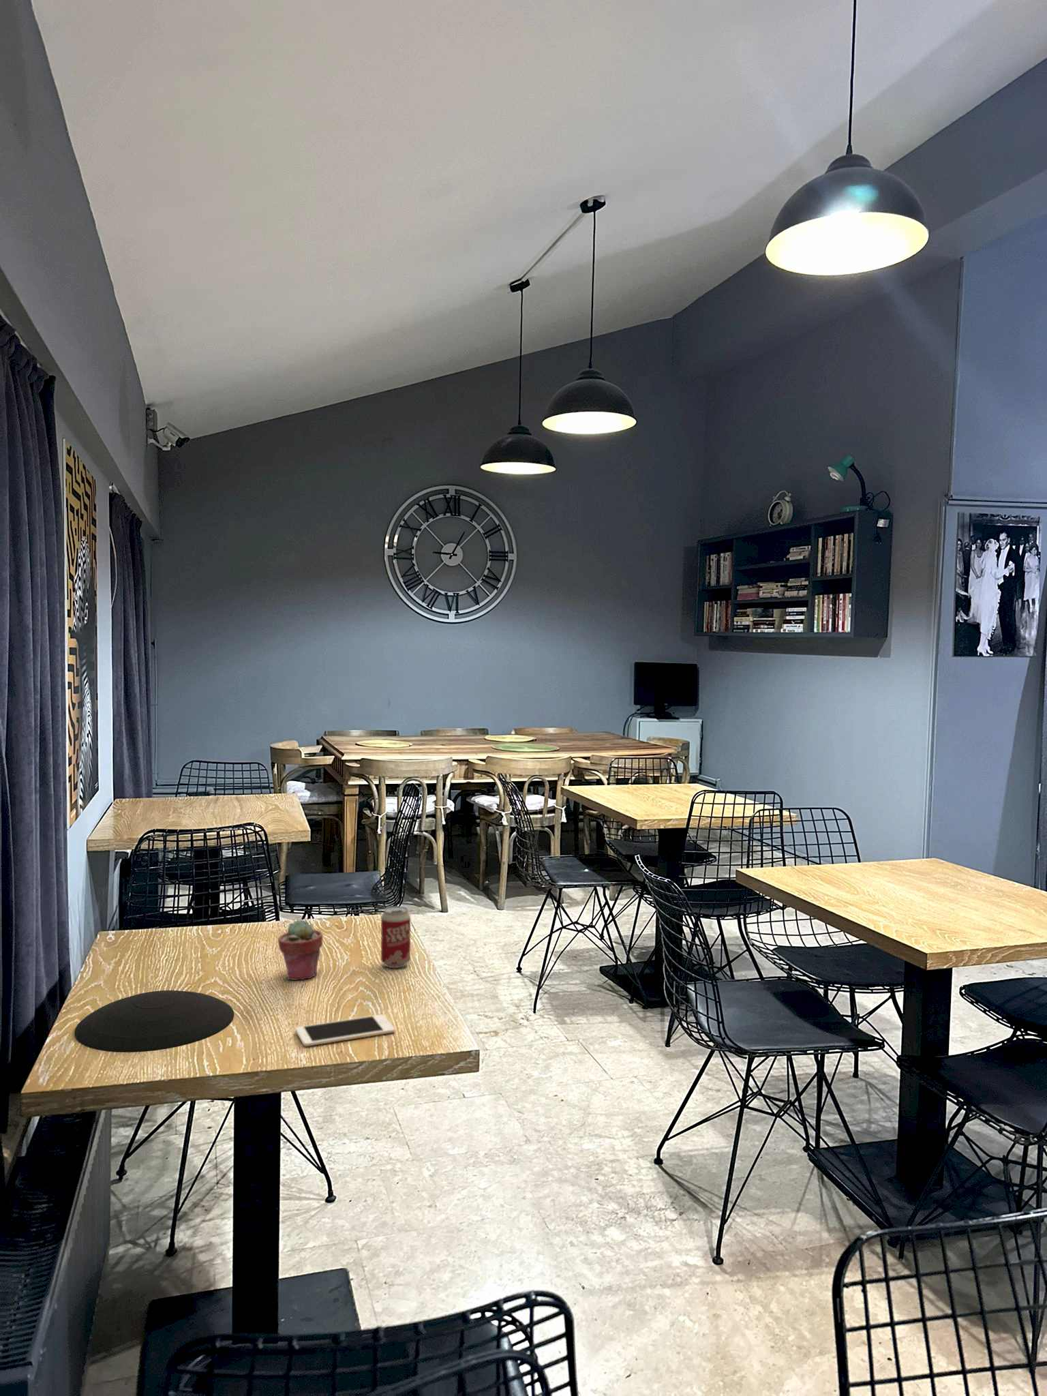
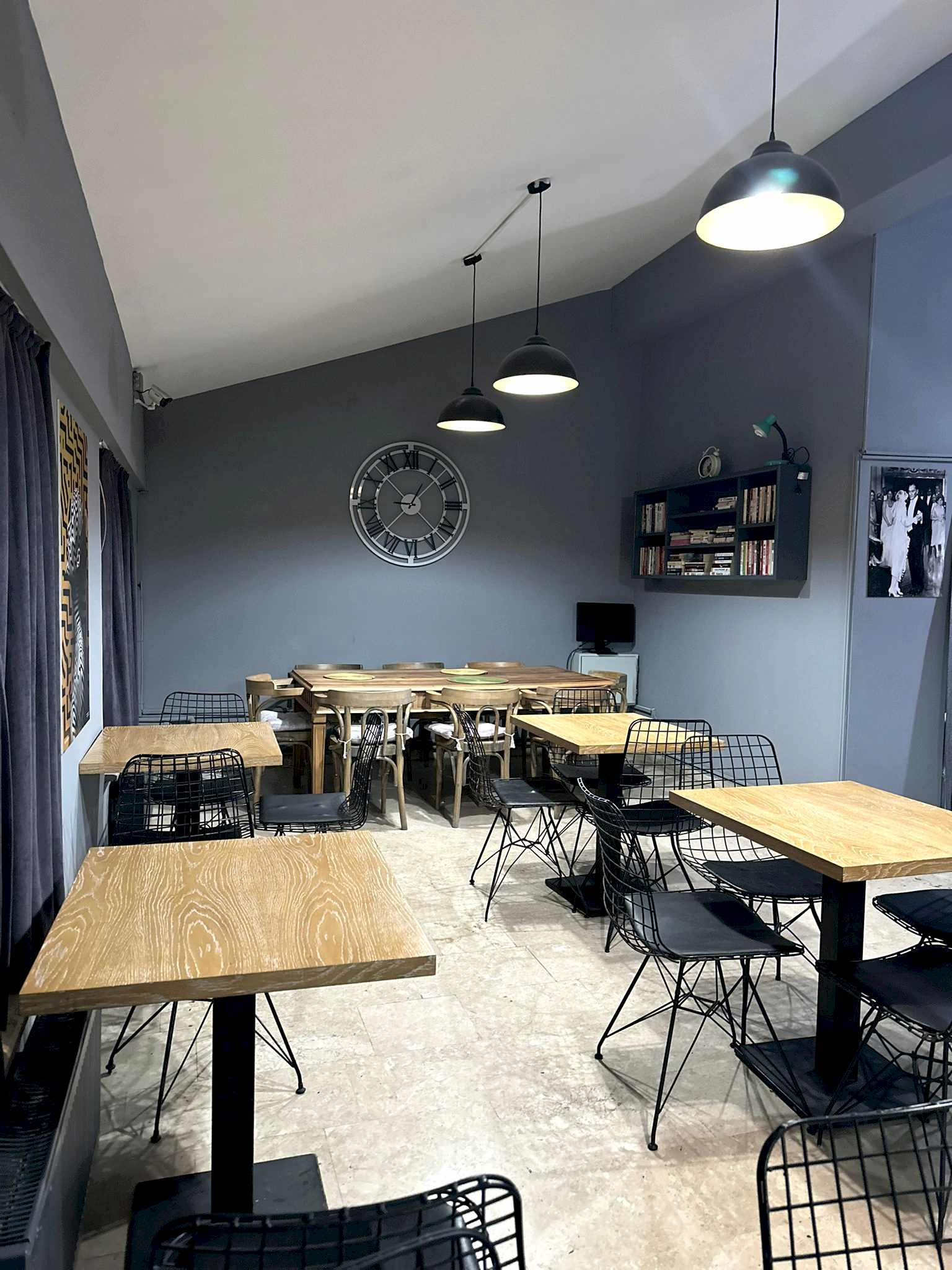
- beverage can (395, 937)
- plate (156, 1010)
- potted succulent (300, 946)
- cell phone (345, 1030)
